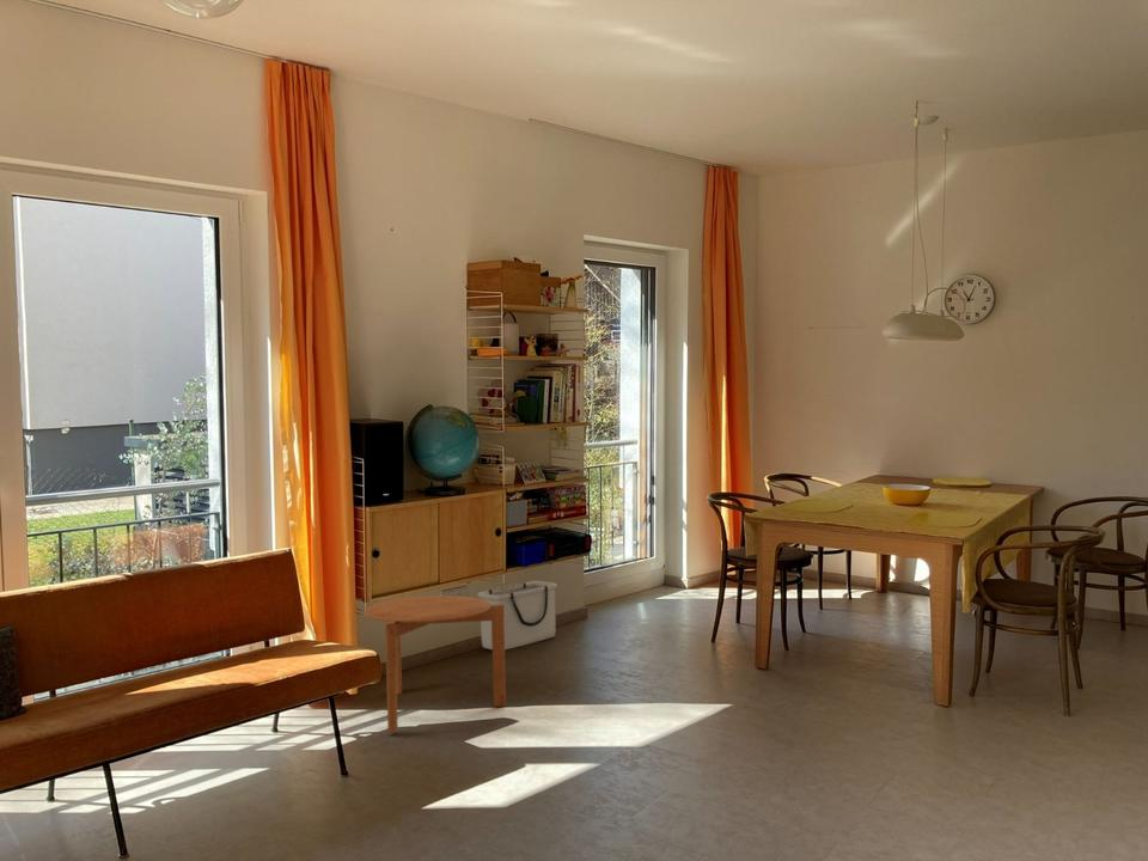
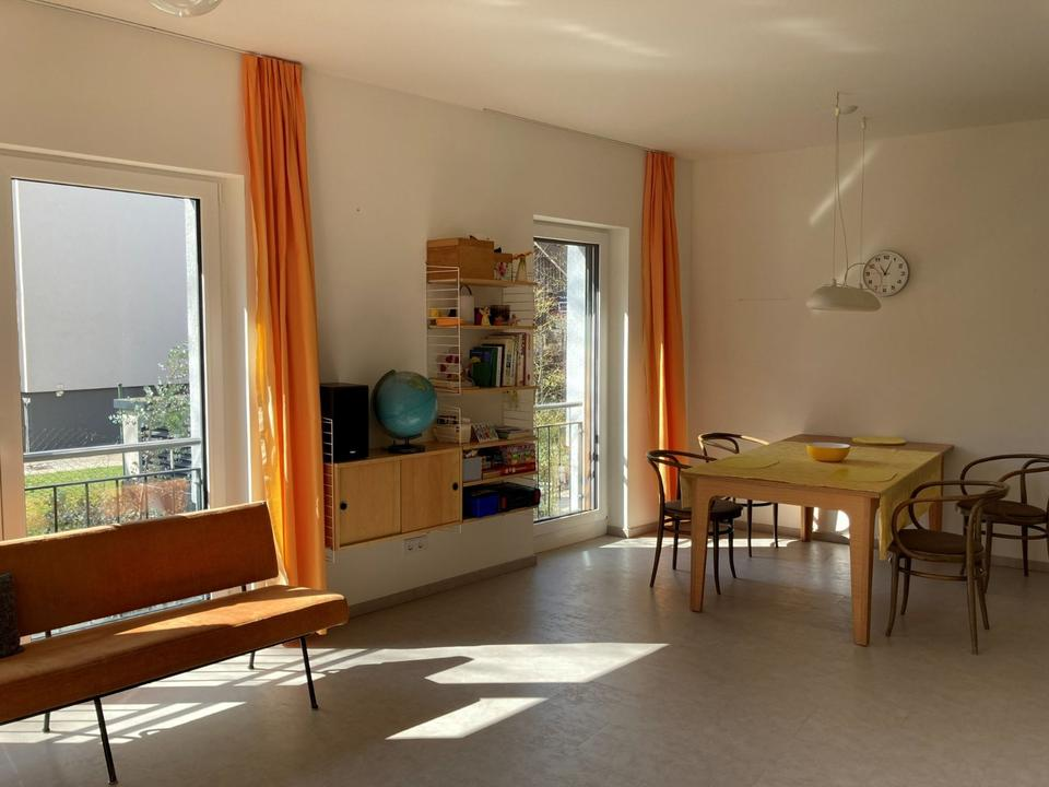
- side table (399, 655)
- storage bin (518, 615)
